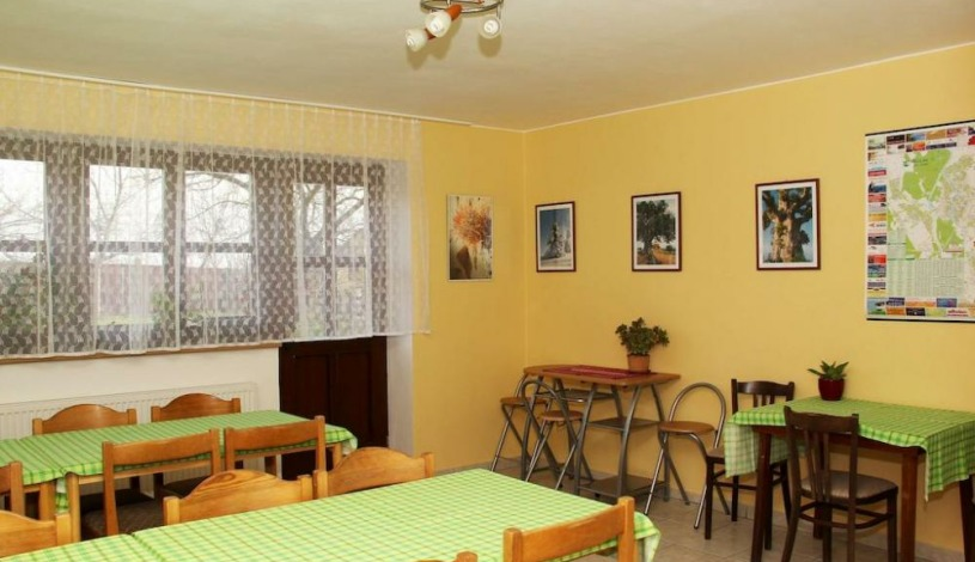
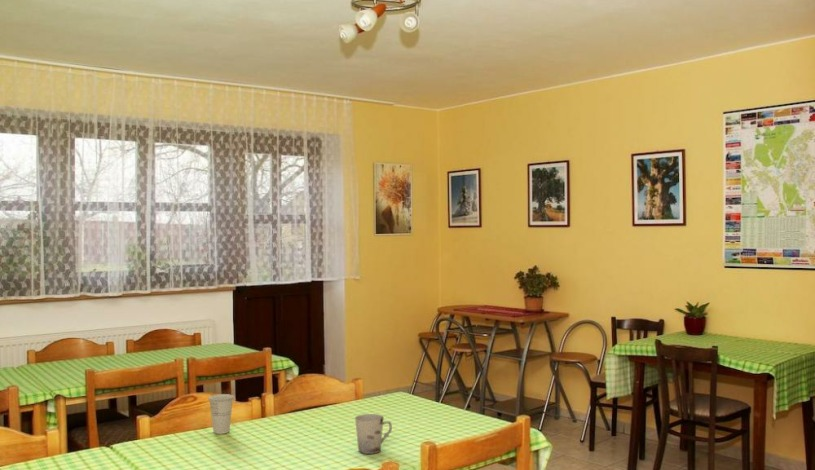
+ cup (221, 413)
+ cup (374, 433)
